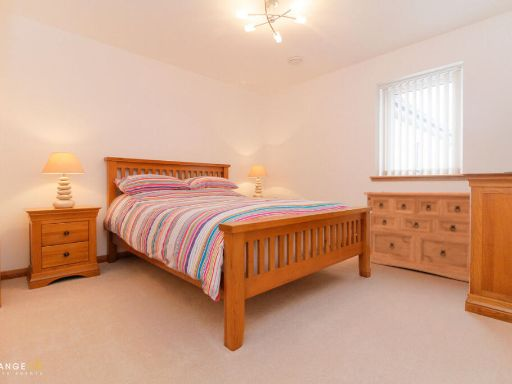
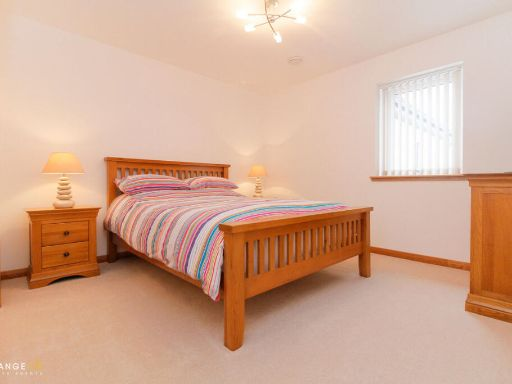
- dresser (421, 229)
